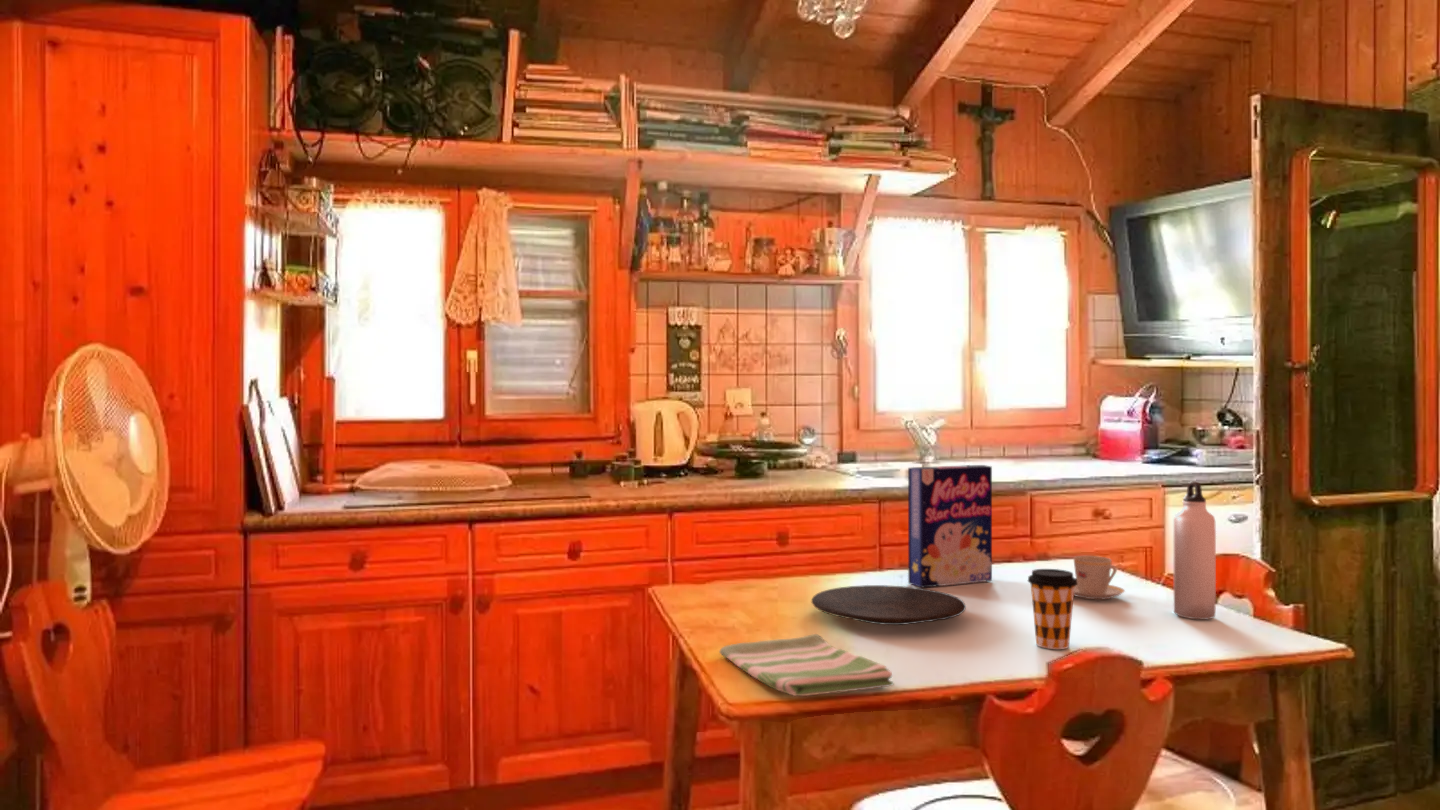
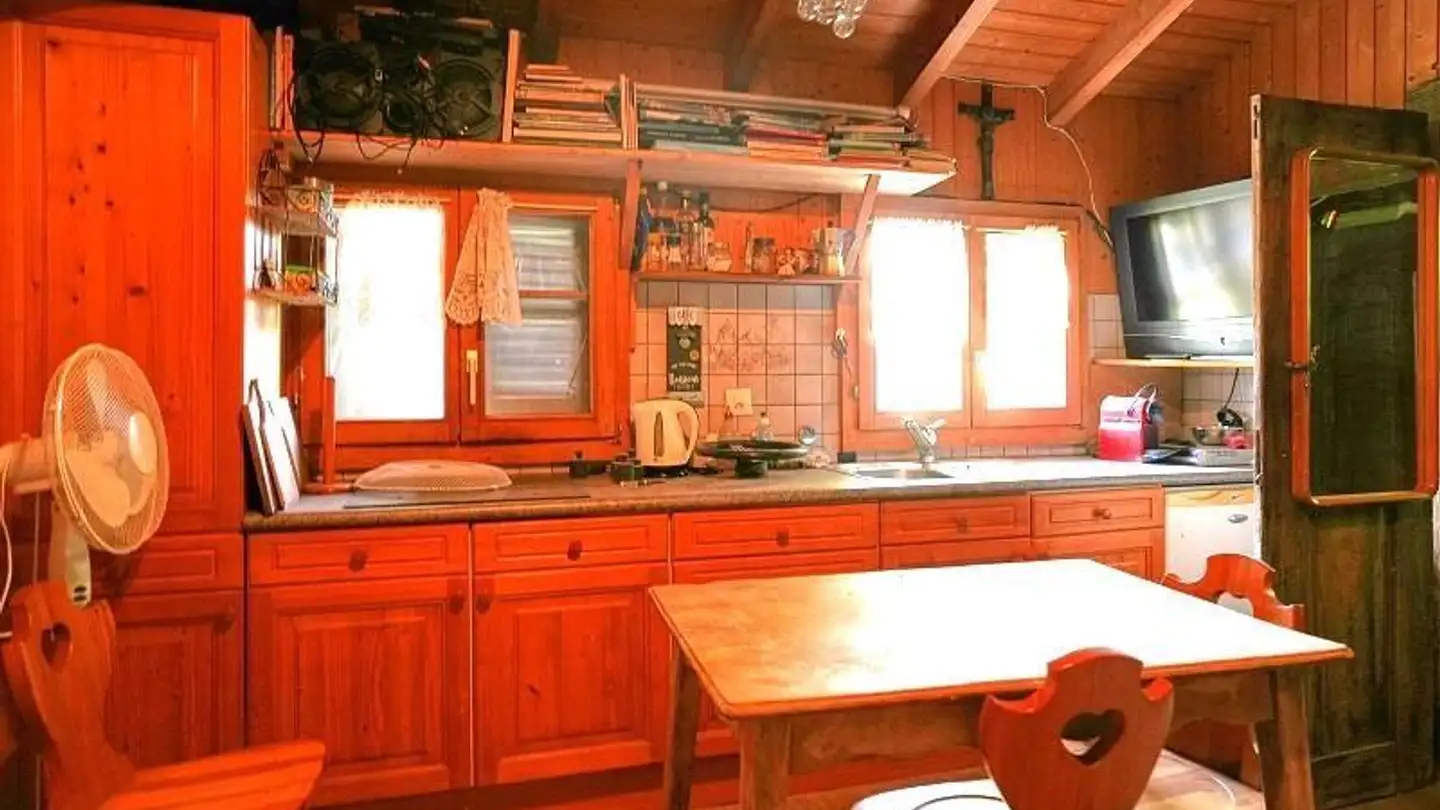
- water bottle (1194, 548)
- teacup (1092, 577)
- coffee cup (1052, 608)
- cereal box (950, 524)
- dish towel (803, 662)
- plate (887, 608)
